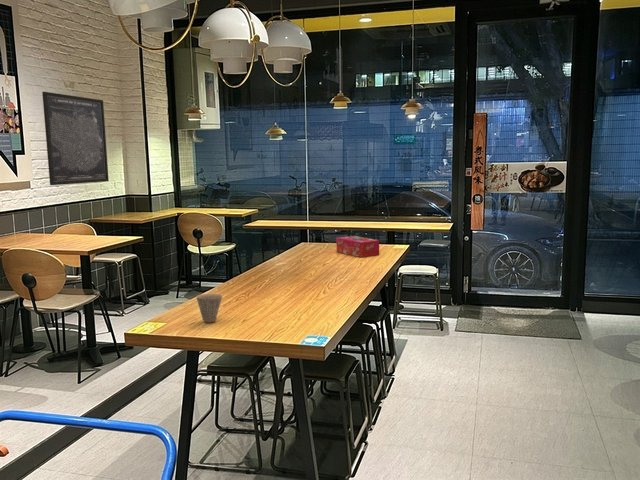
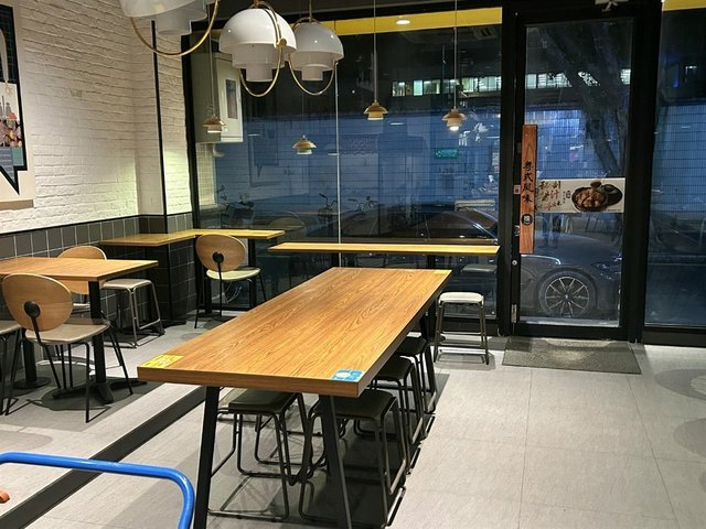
- tissue box (357, 246)
- cup (209, 308)
- wall art (78, 140)
